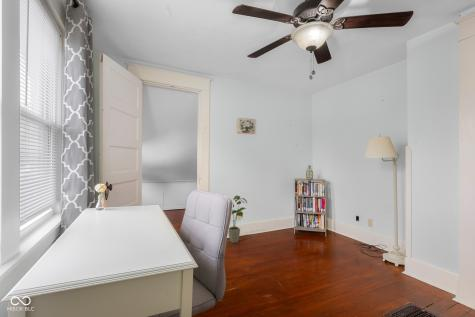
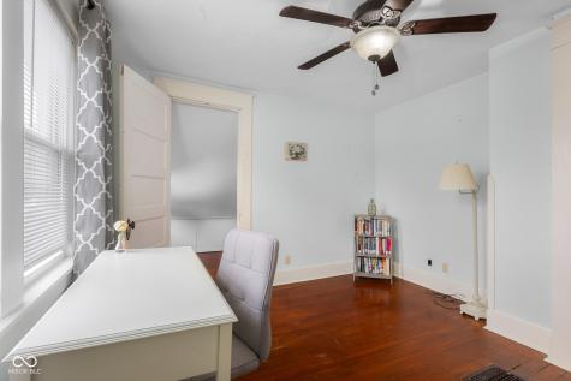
- house plant (236, 218)
